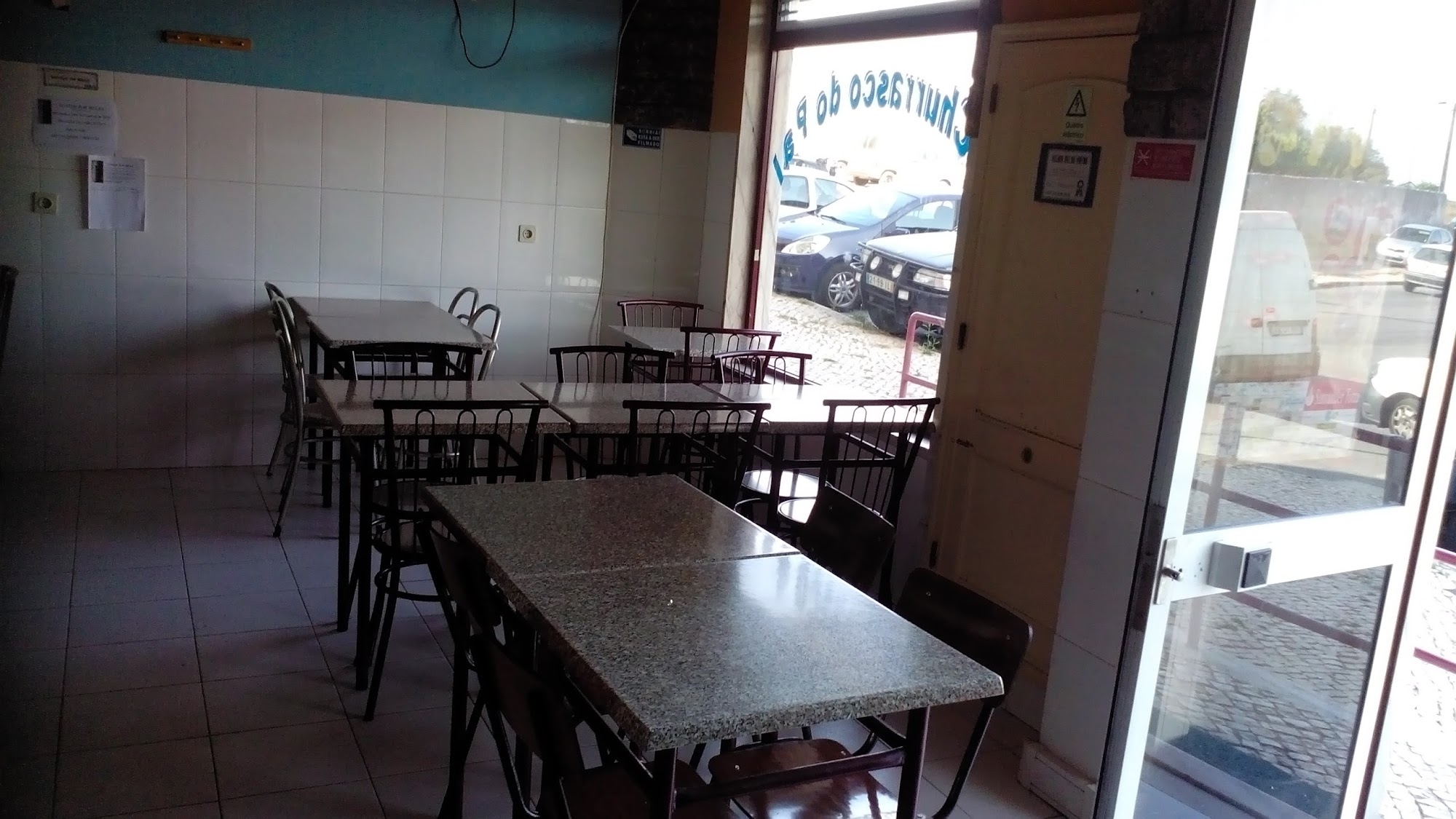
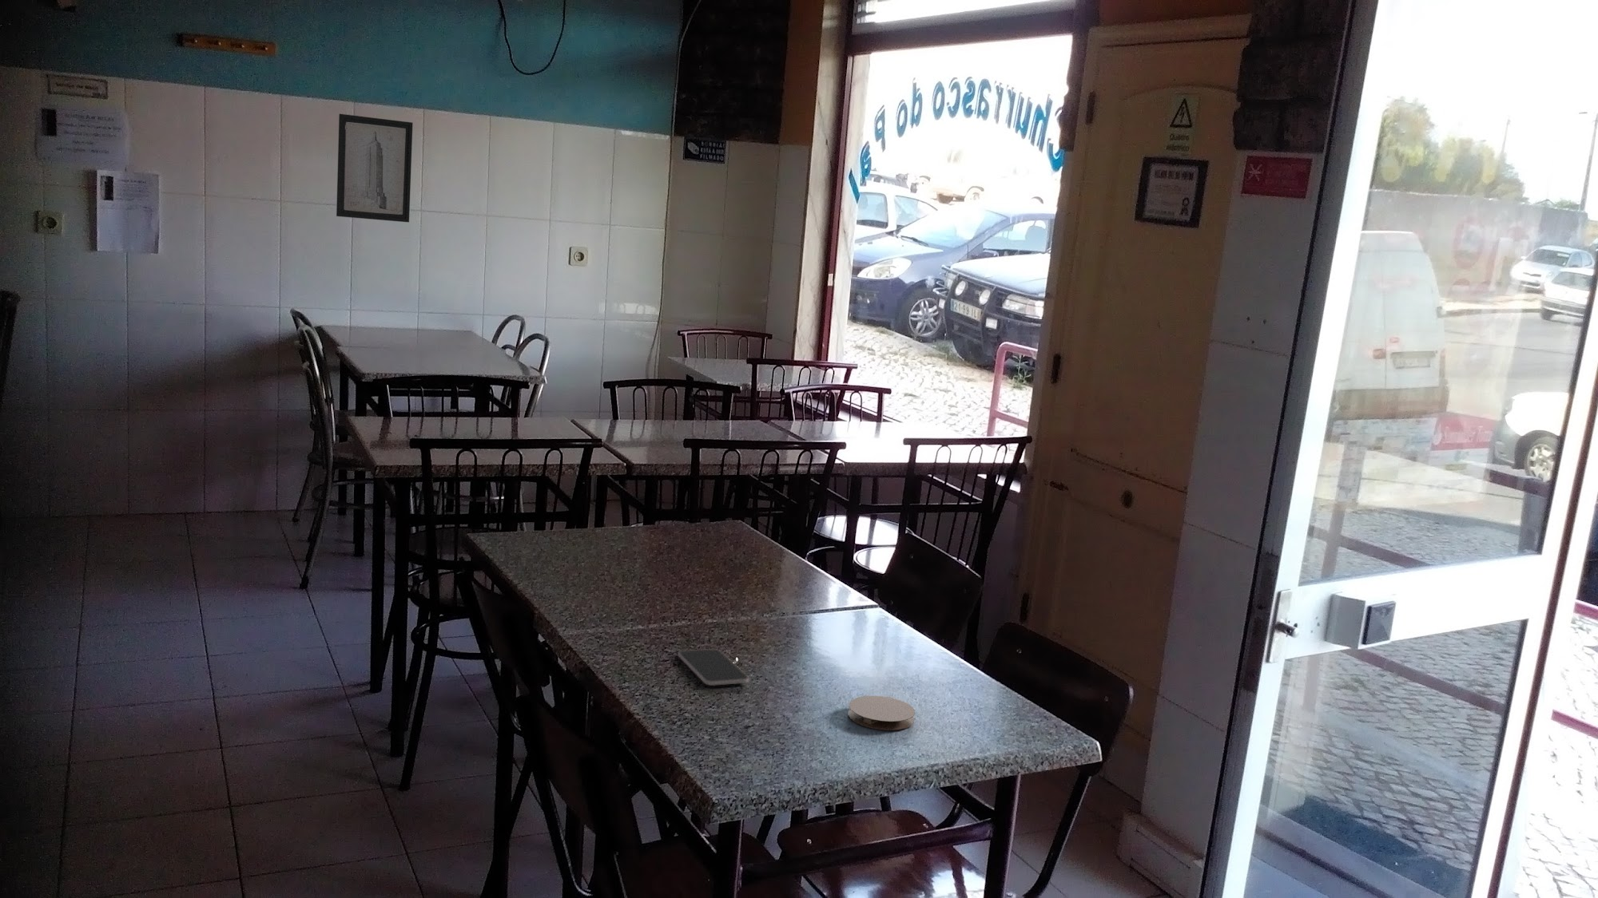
+ coaster (881, 712)
+ smartphone (712, 667)
+ wall art (374, 169)
